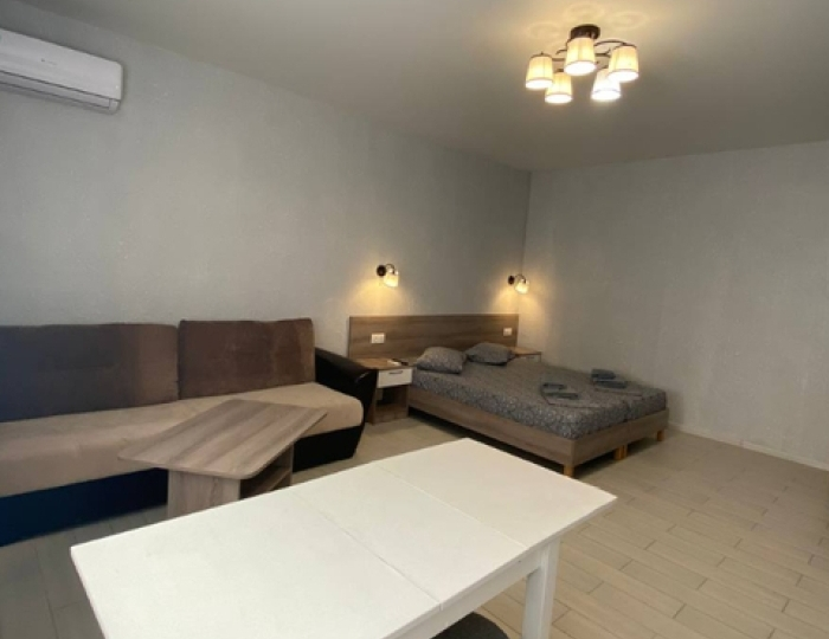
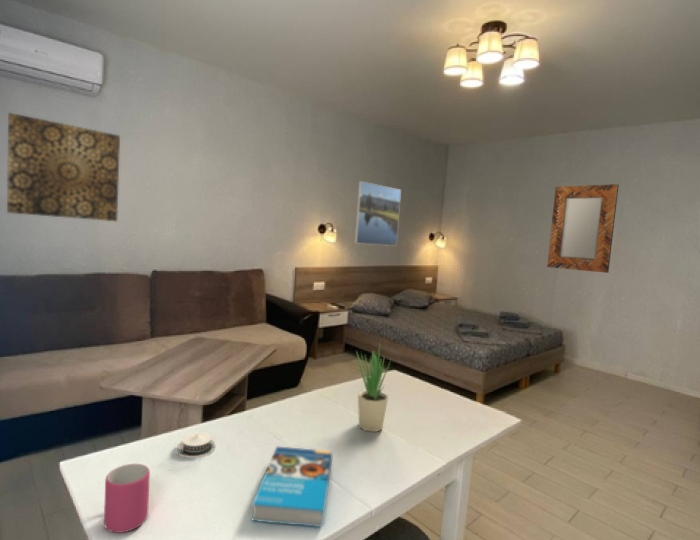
+ wall art (67, 171)
+ home mirror (580, 228)
+ mug (125, 493)
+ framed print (378, 215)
+ book (297, 481)
+ potted plant (371, 382)
+ architectural model (196, 440)
